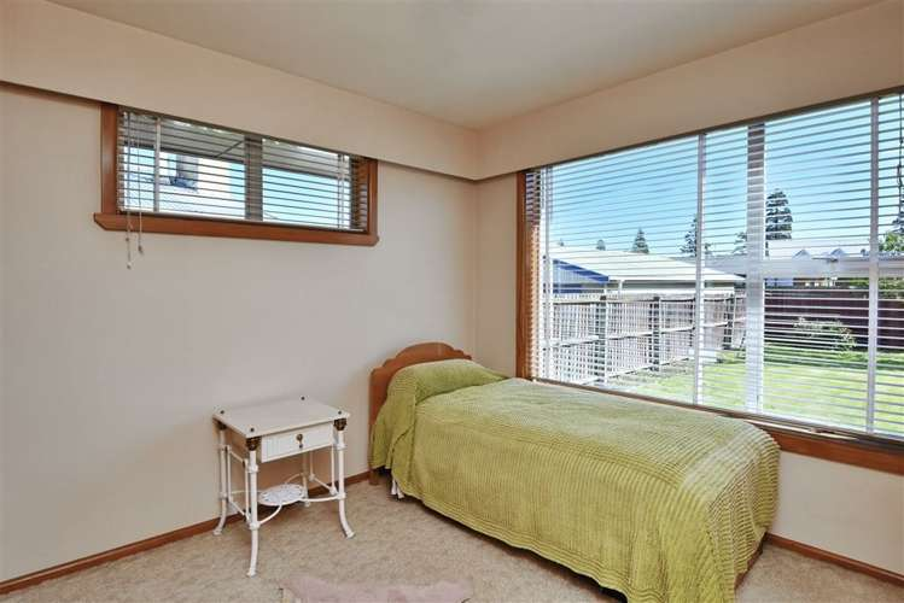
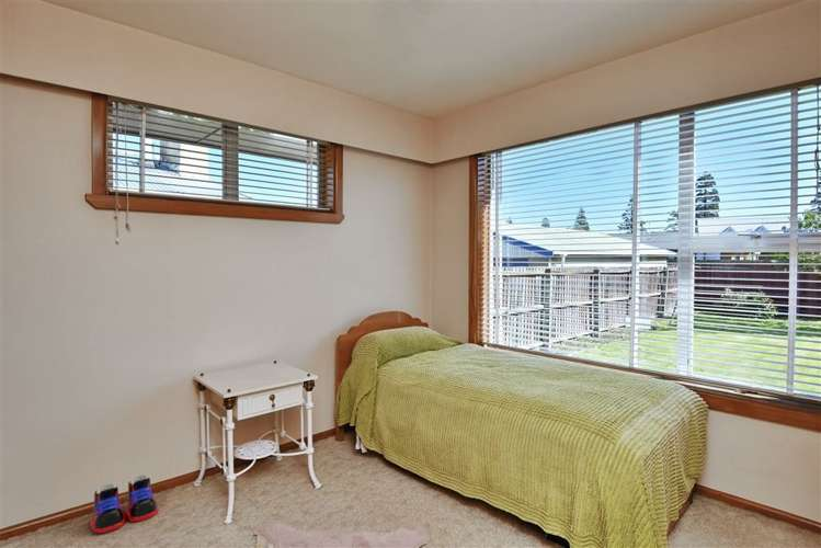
+ shoes (127, 501)
